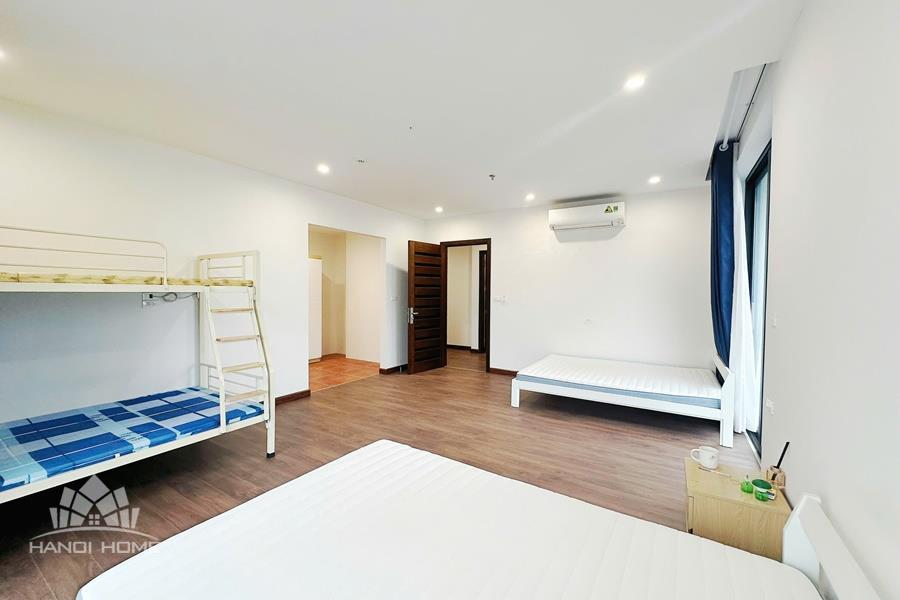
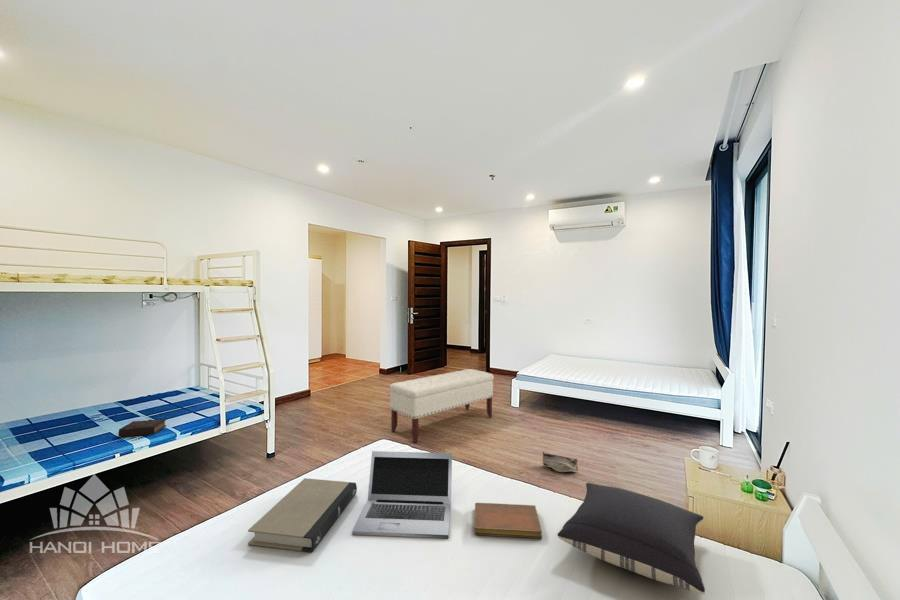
+ bag (559, 463)
+ bench (444, 400)
+ book (308, 510)
+ notebook (506, 518)
+ book (149, 427)
+ pillow (632, 525)
+ laptop (406, 490)
